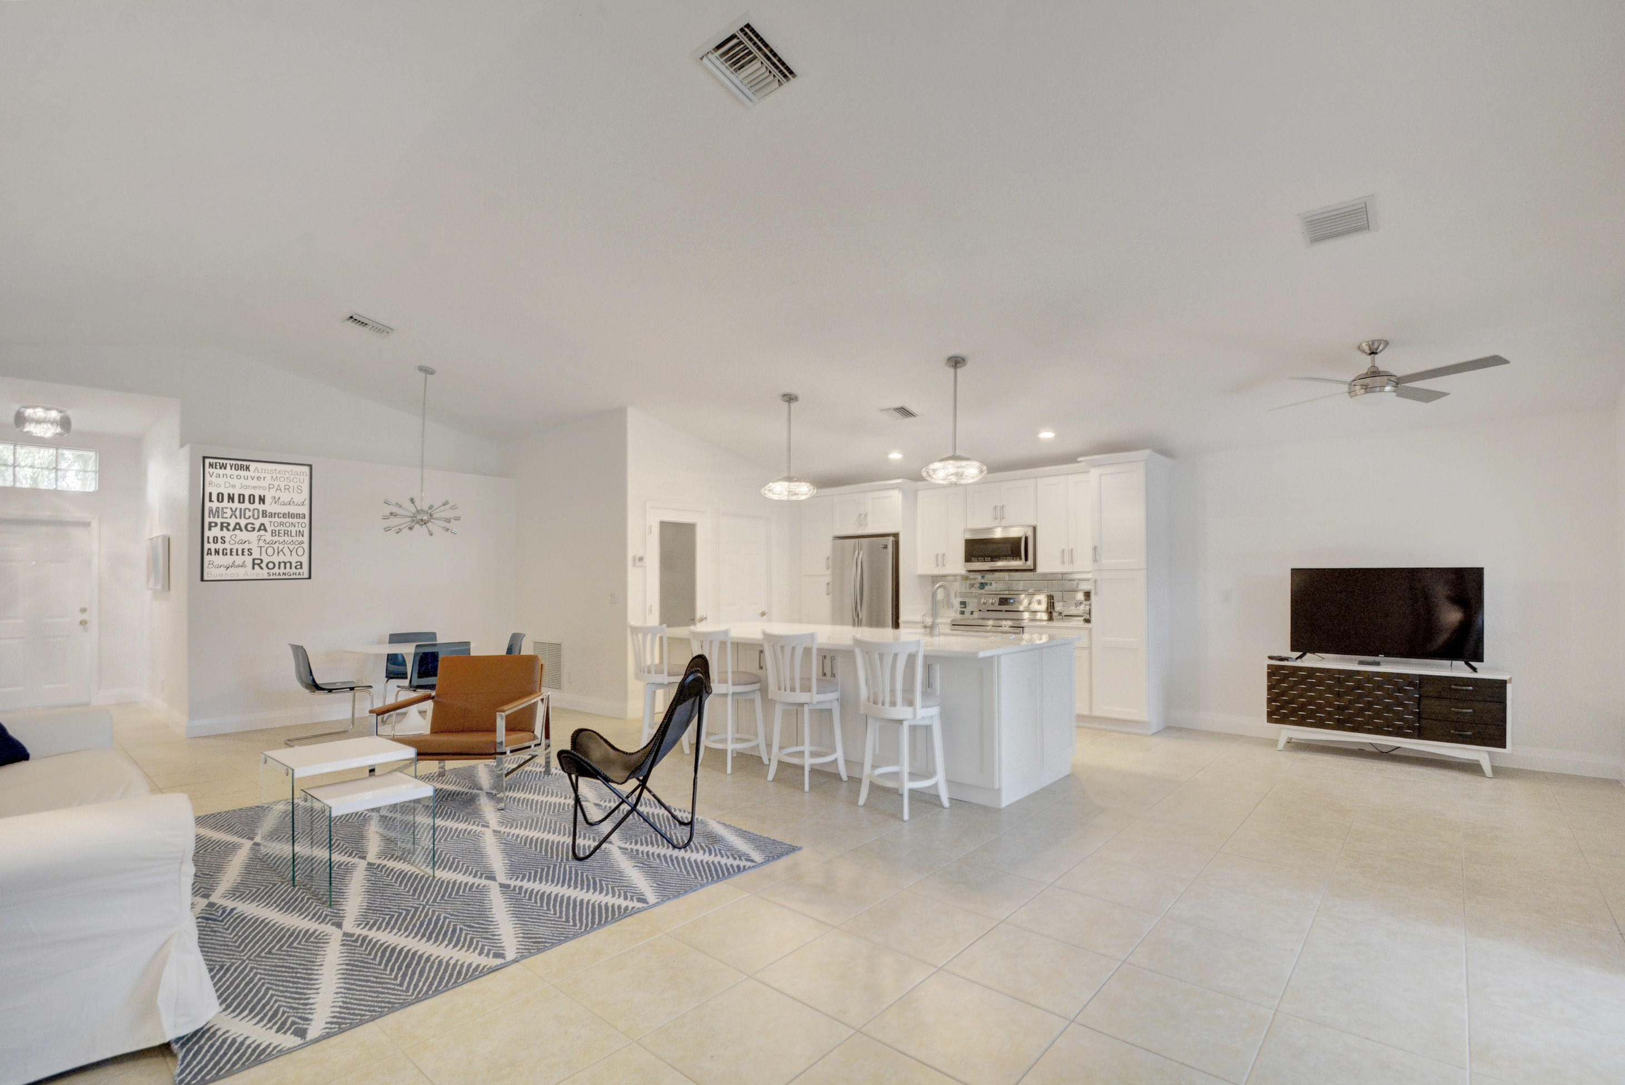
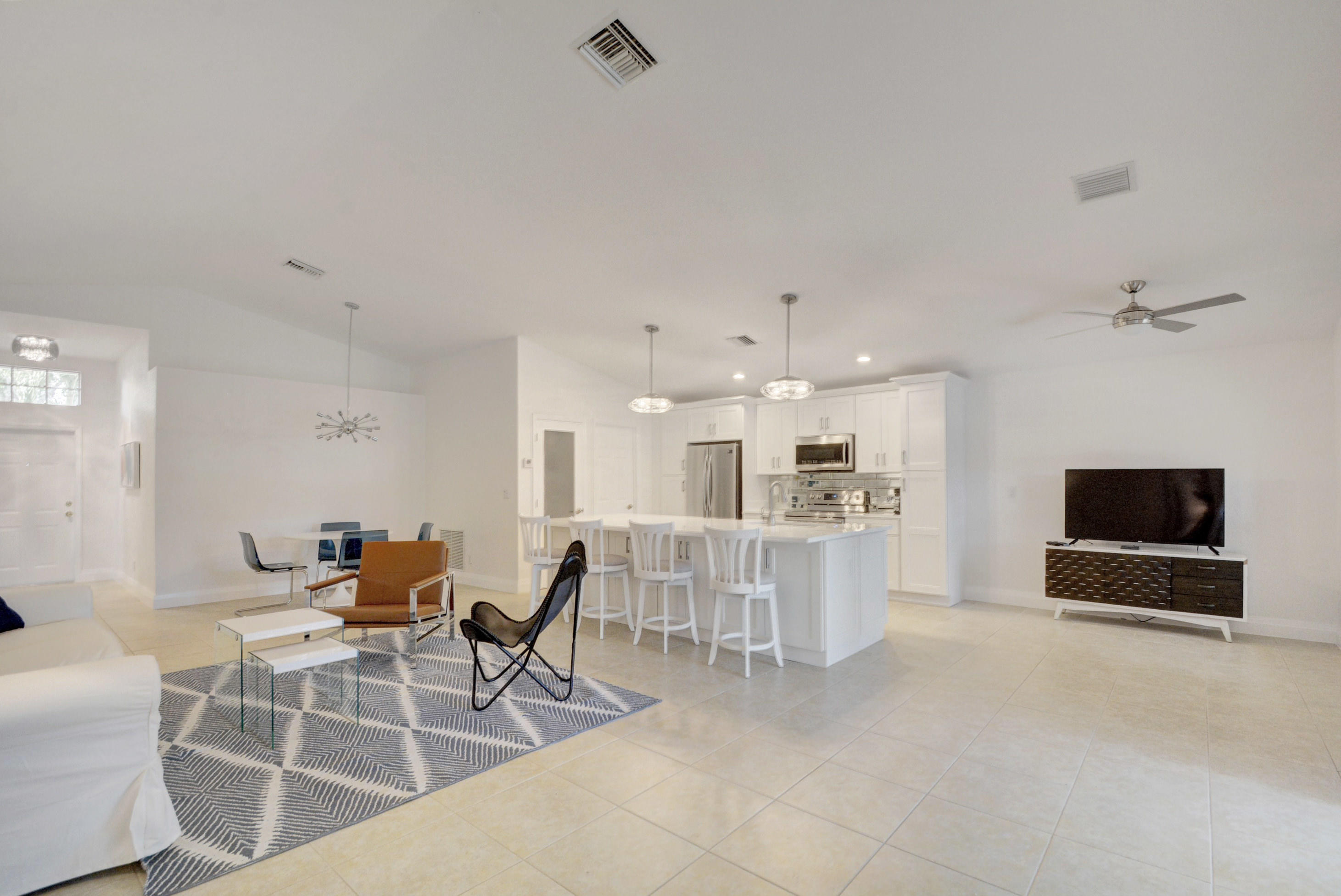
- wall art (258, 519)
